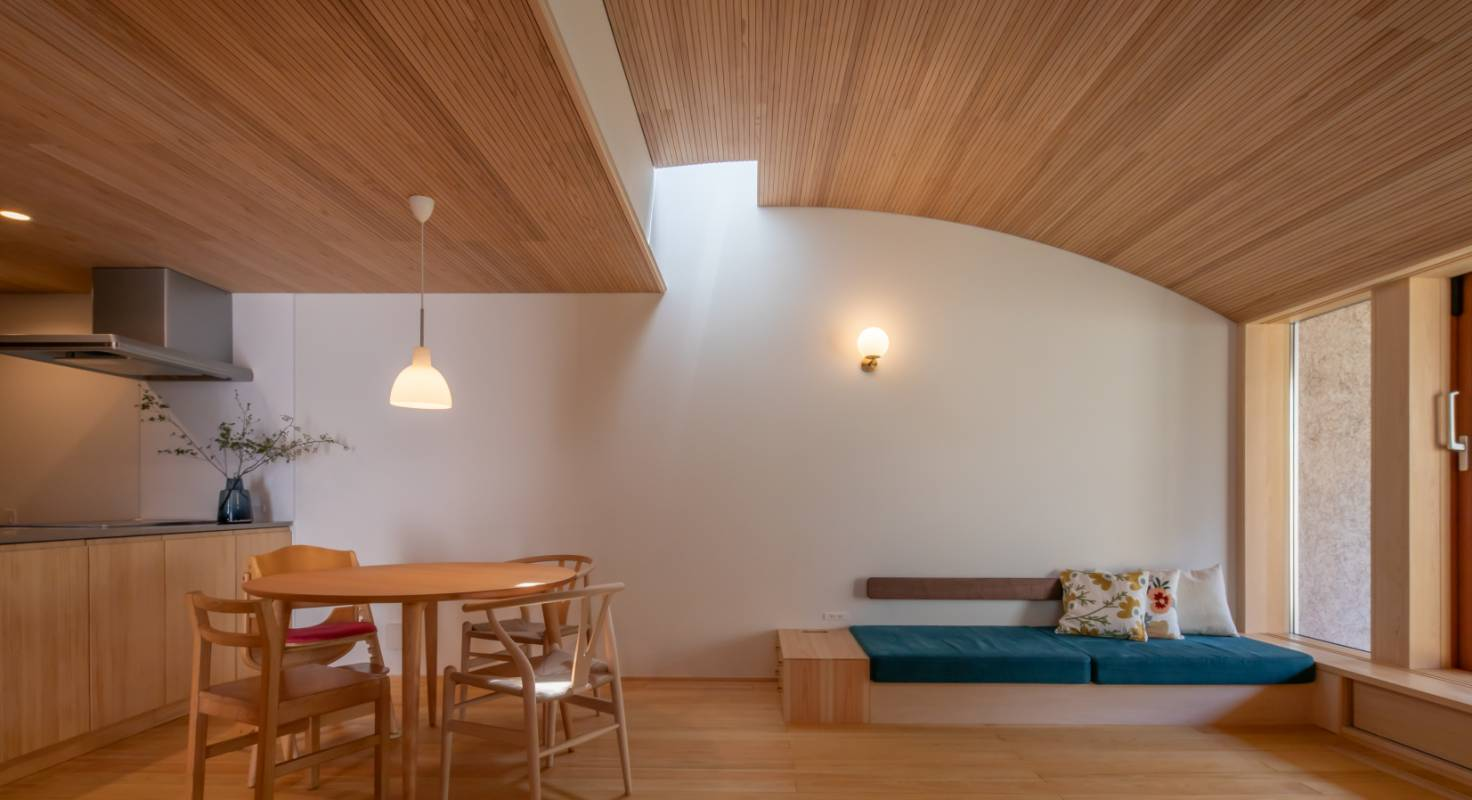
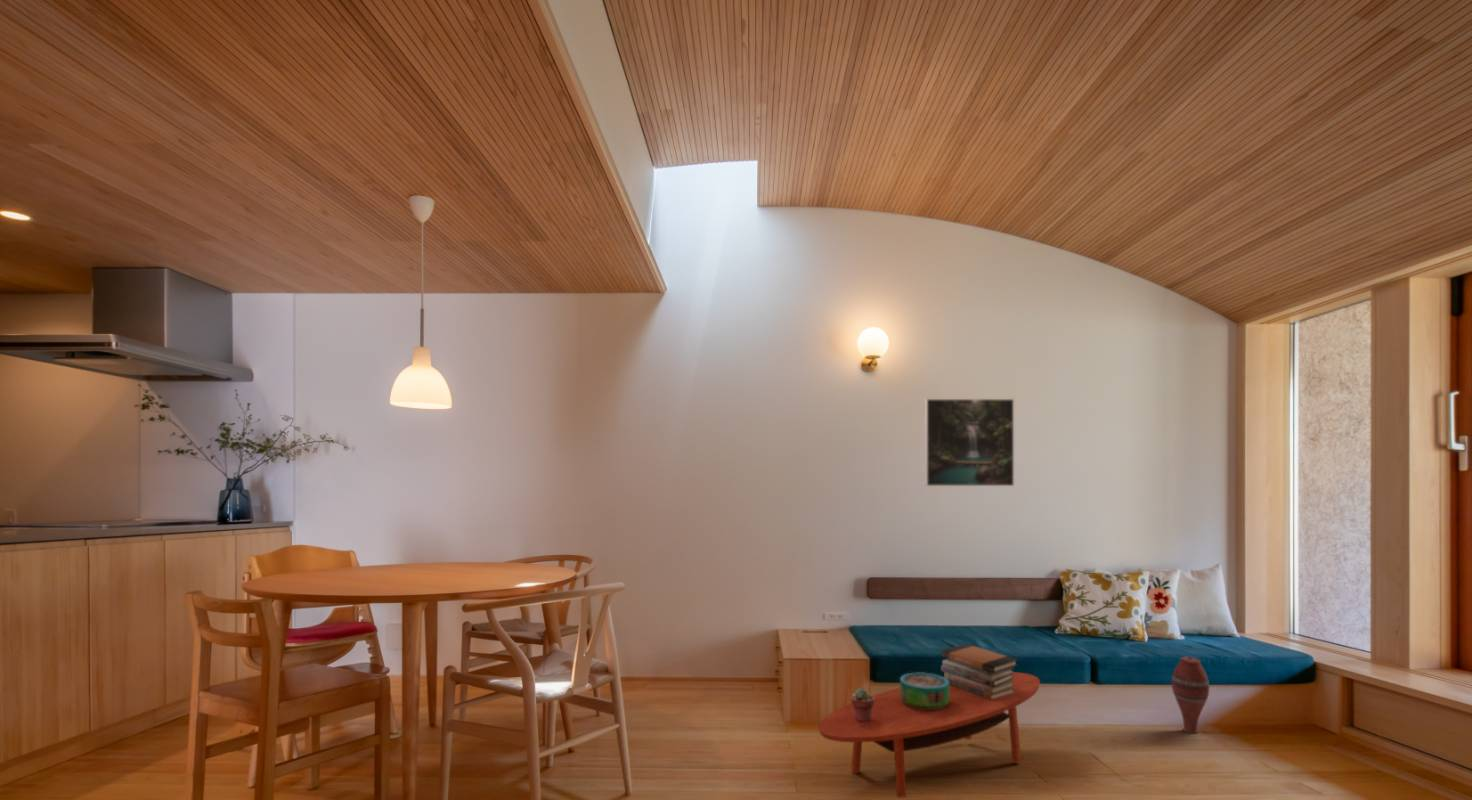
+ book stack (978, 670)
+ potted succulent (862, 703)
+ decorative bowl (924, 690)
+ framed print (969, 442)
+ vase (1190, 693)
+ coffee table (937, 734)
